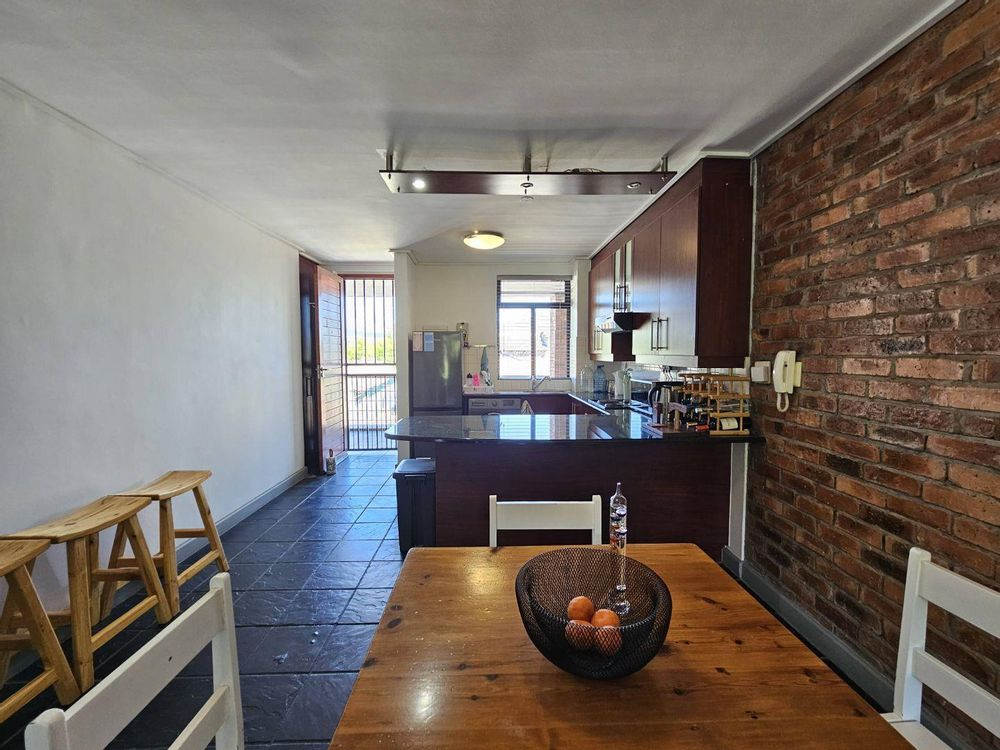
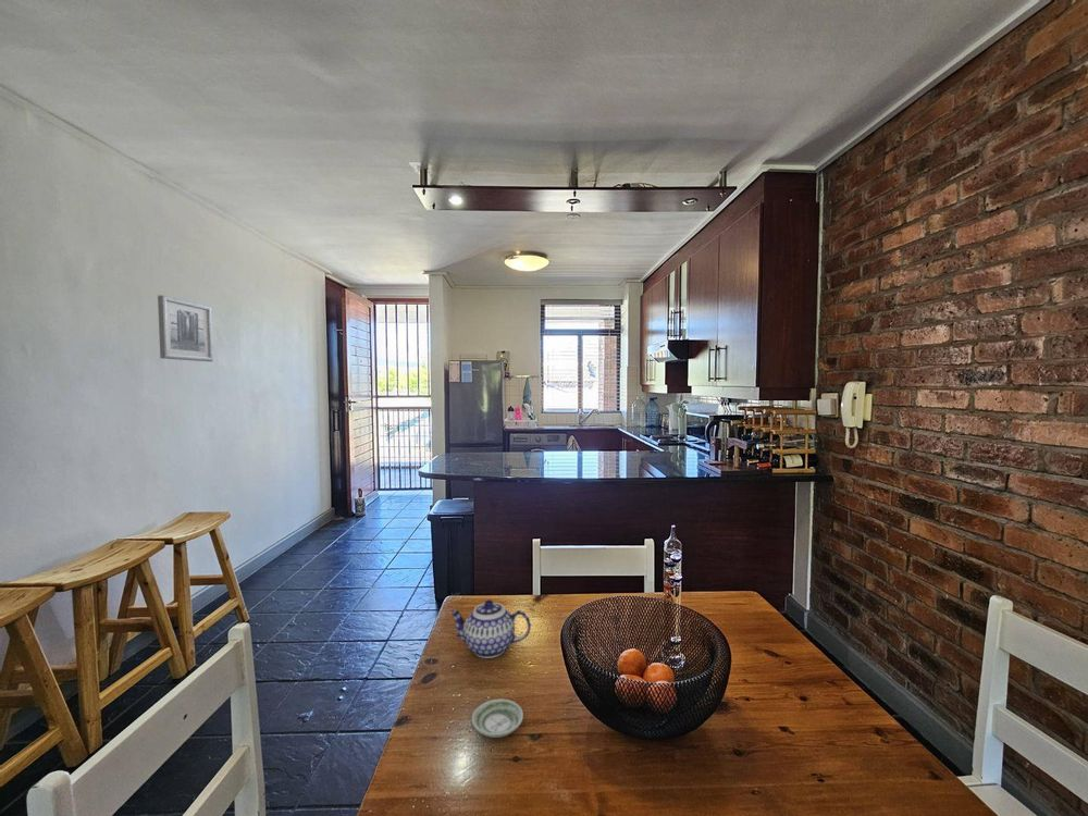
+ teapot (490, 625)
+ saucer (497, 720)
+ wall art (187, 331)
